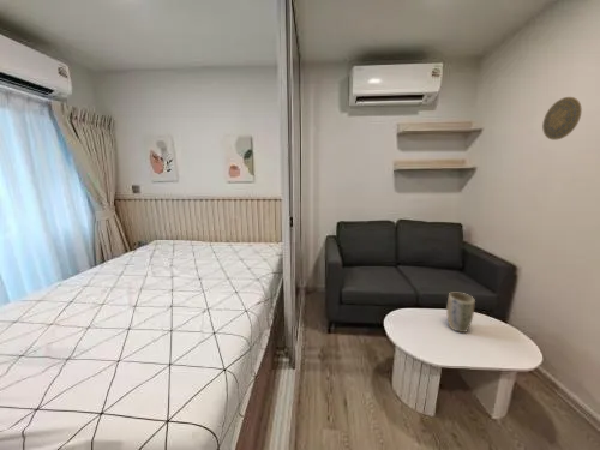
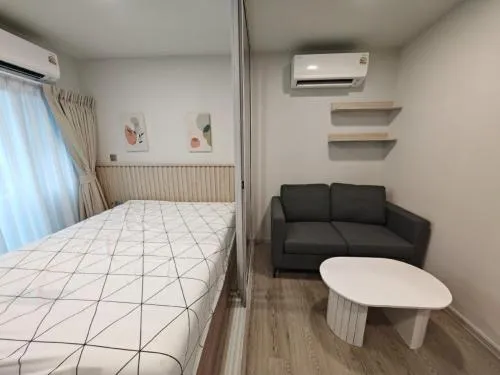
- plant pot (460, 312)
- decorative plate (558, 119)
